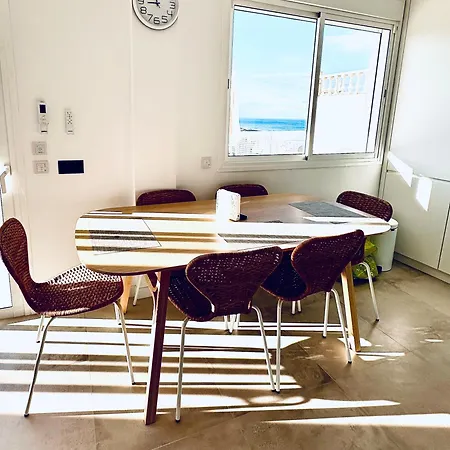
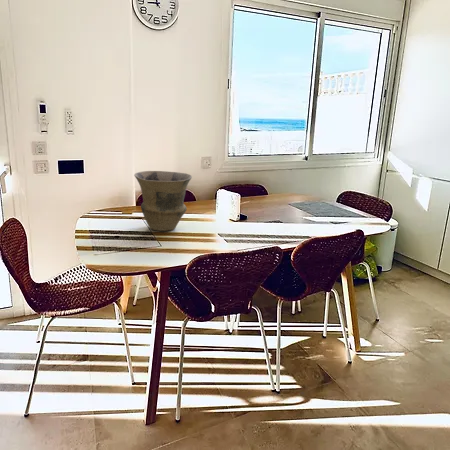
+ vase (163, 201)
